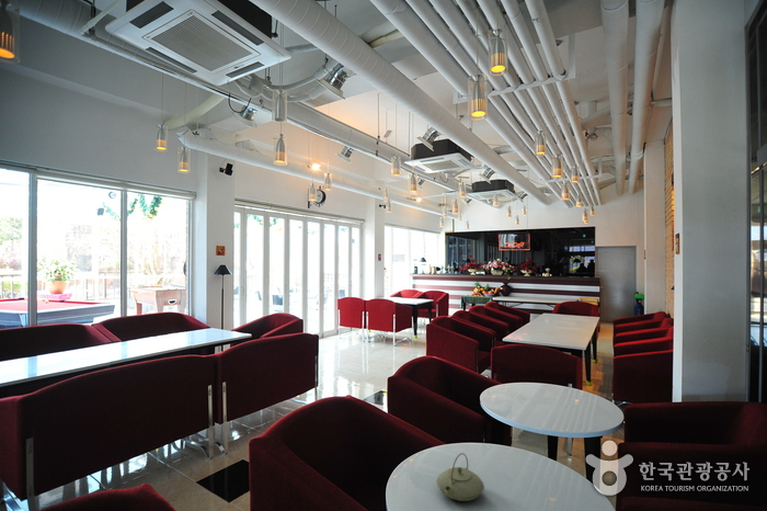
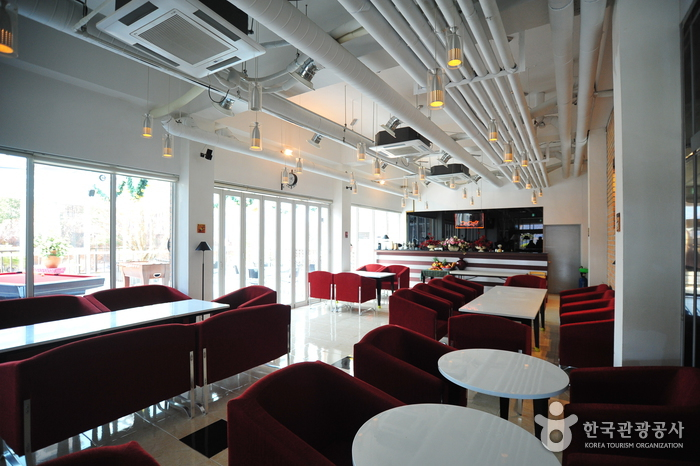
- teapot (458, 474)
